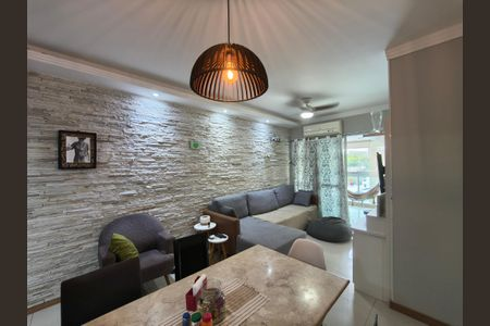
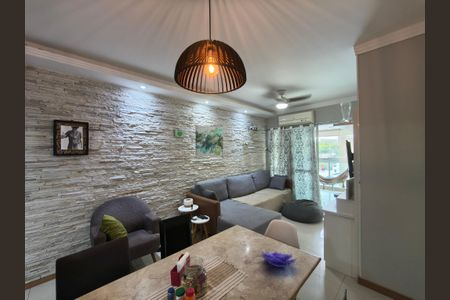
+ wall art (210, 141)
+ decorative bowl (278, 255)
